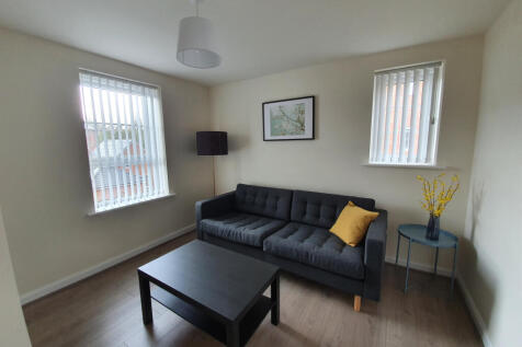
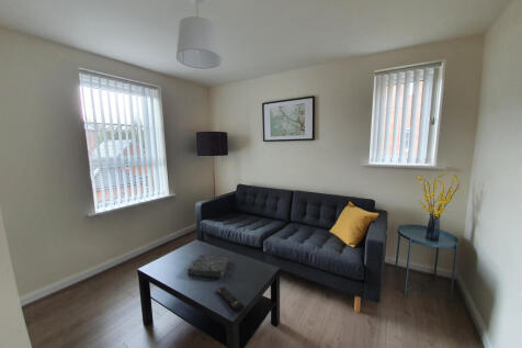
+ book (209, 265)
+ remote control (229, 299)
